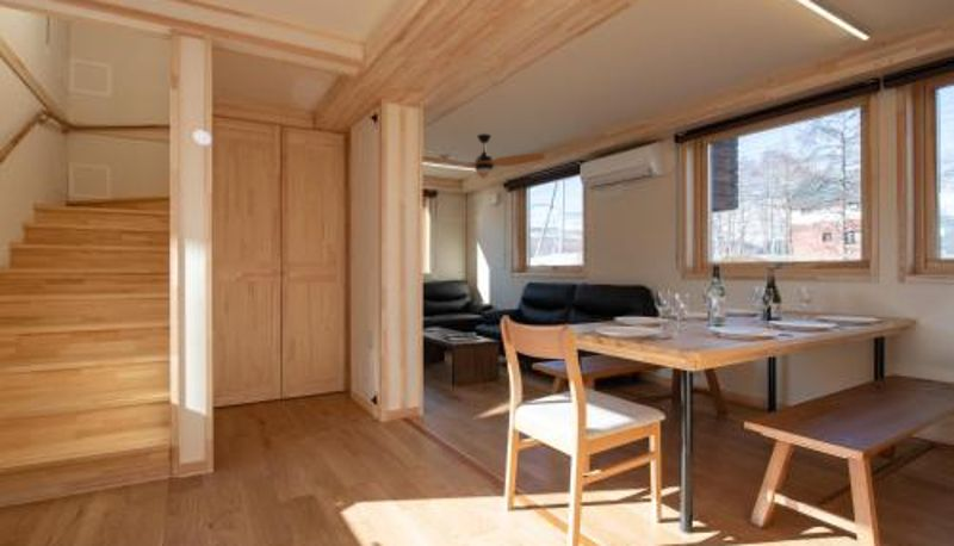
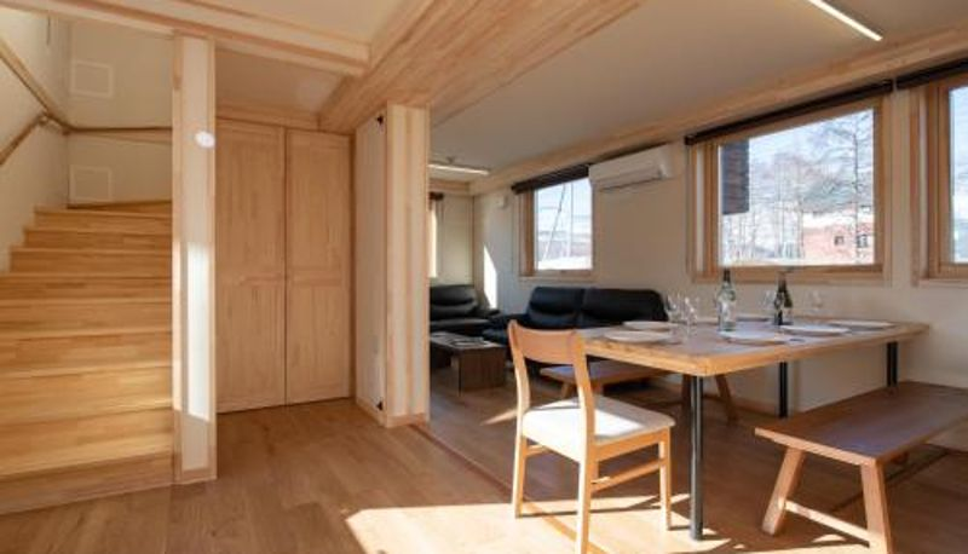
- electric fan (483, 157)
